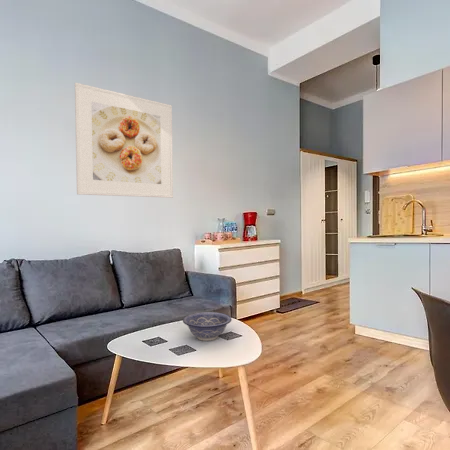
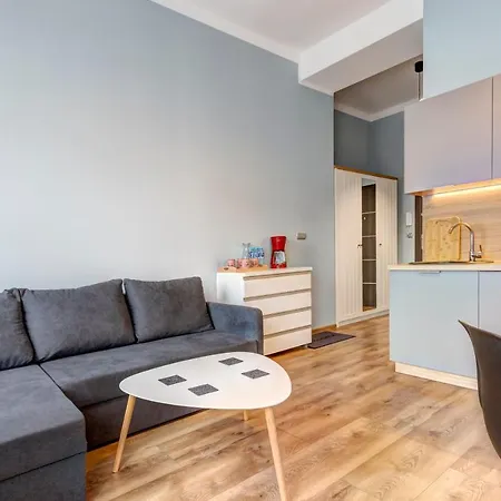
- decorative bowl (207, 328)
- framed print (128, 145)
